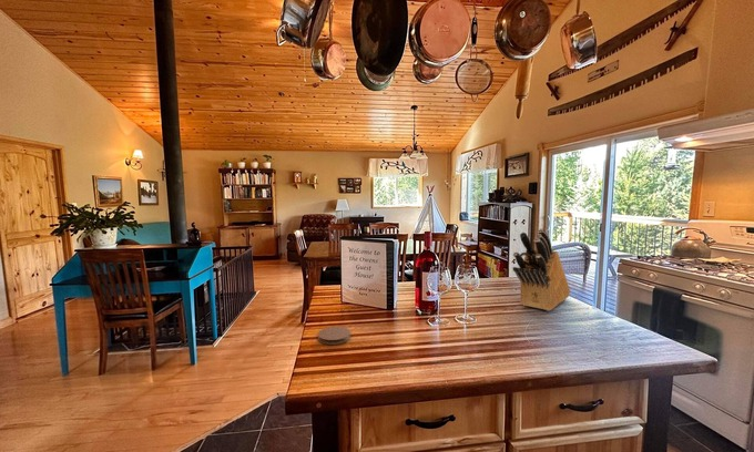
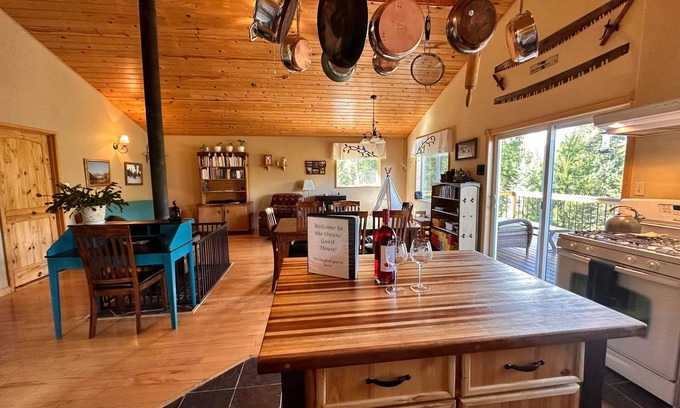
- coaster (334, 335)
- knife block (542, 265)
